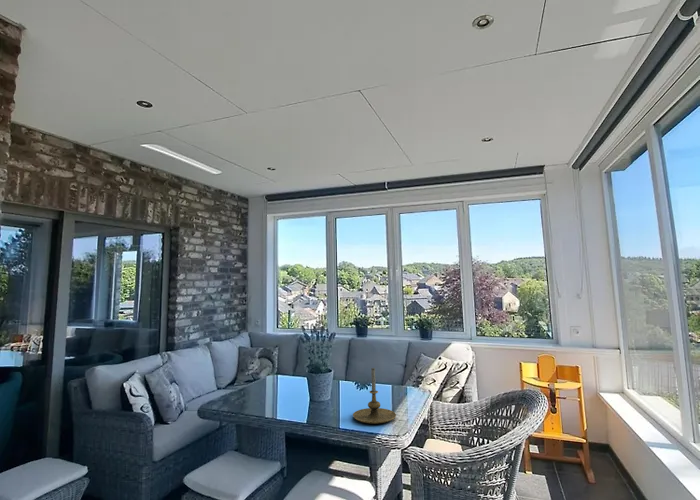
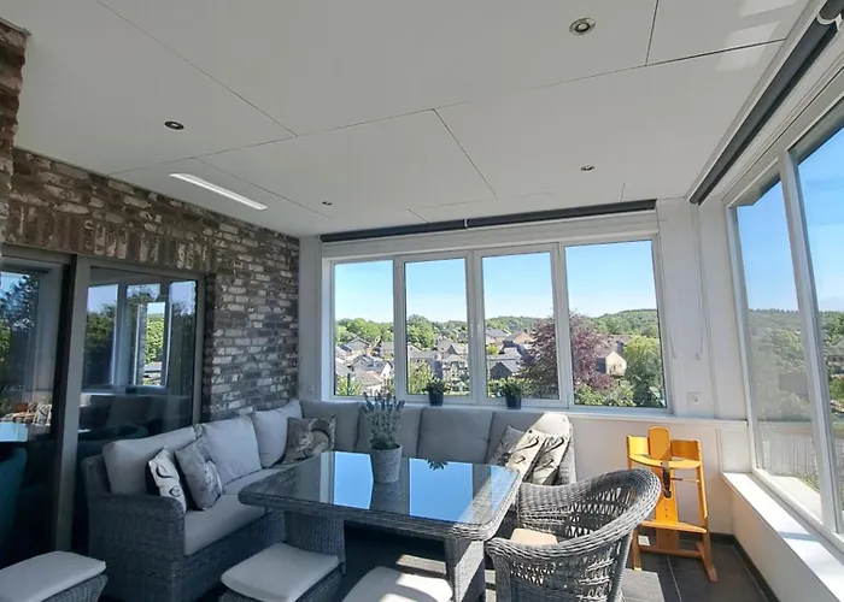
- candle holder (373, 392)
